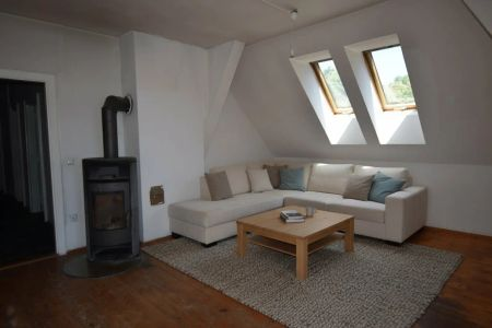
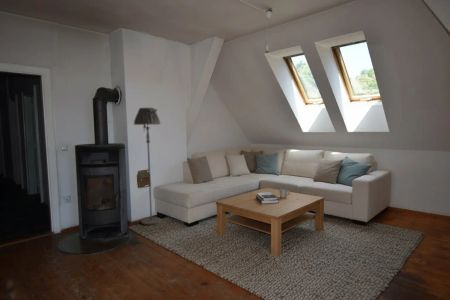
+ floor lamp (148, 165)
